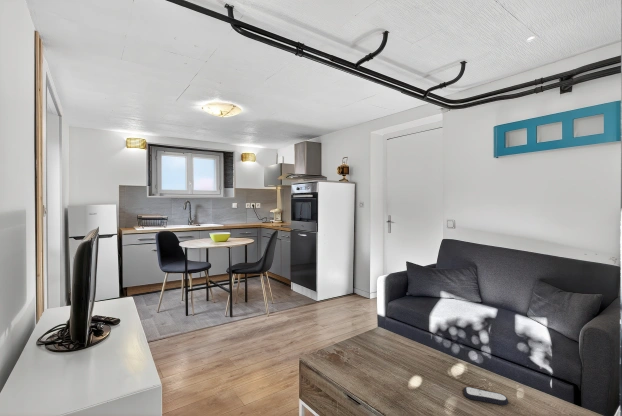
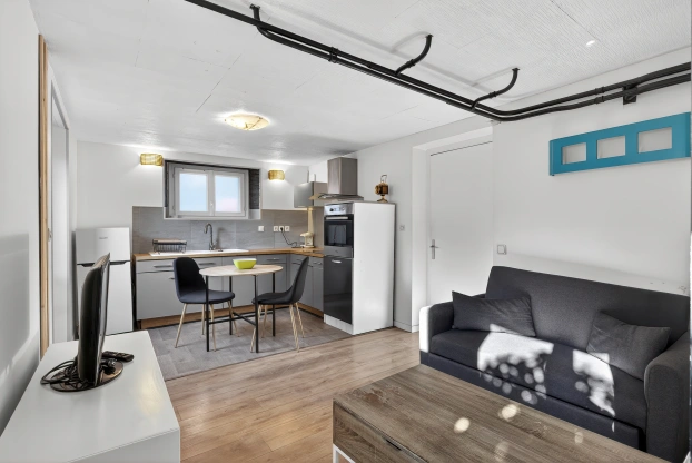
- remote control (485, 395)
